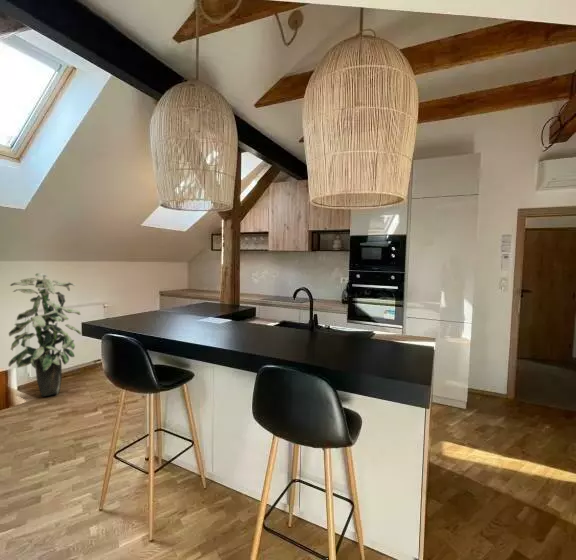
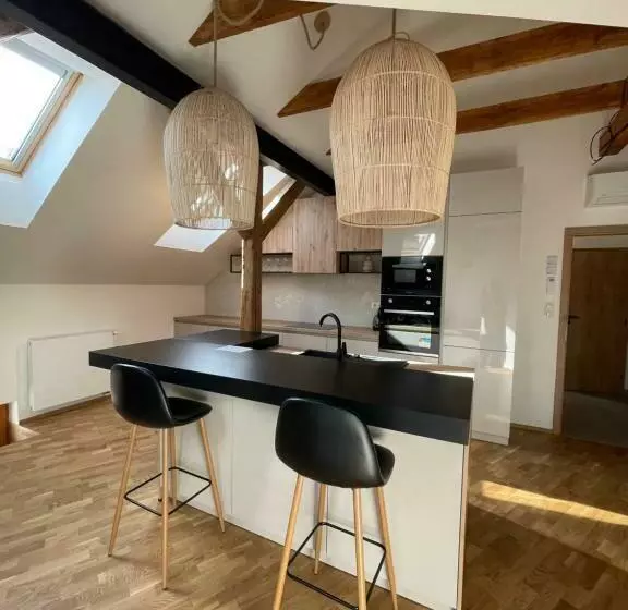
- indoor plant (44, 333)
